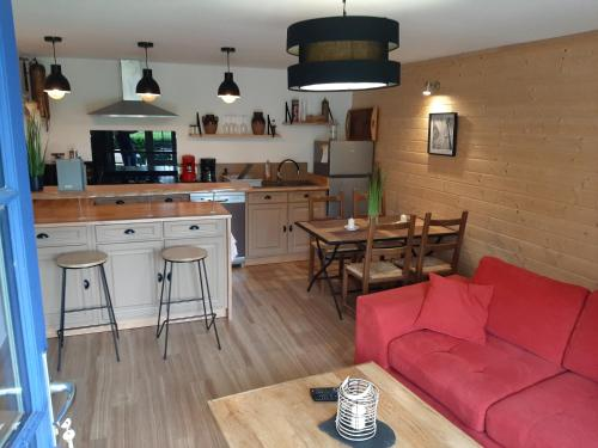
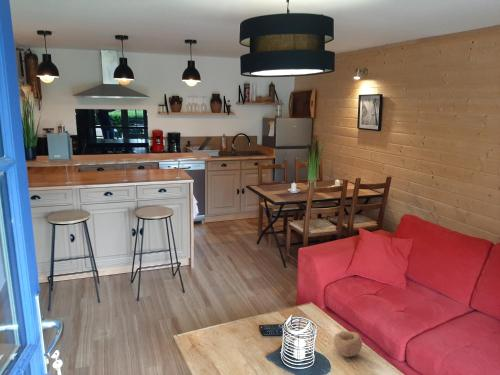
+ bowl (347, 344)
